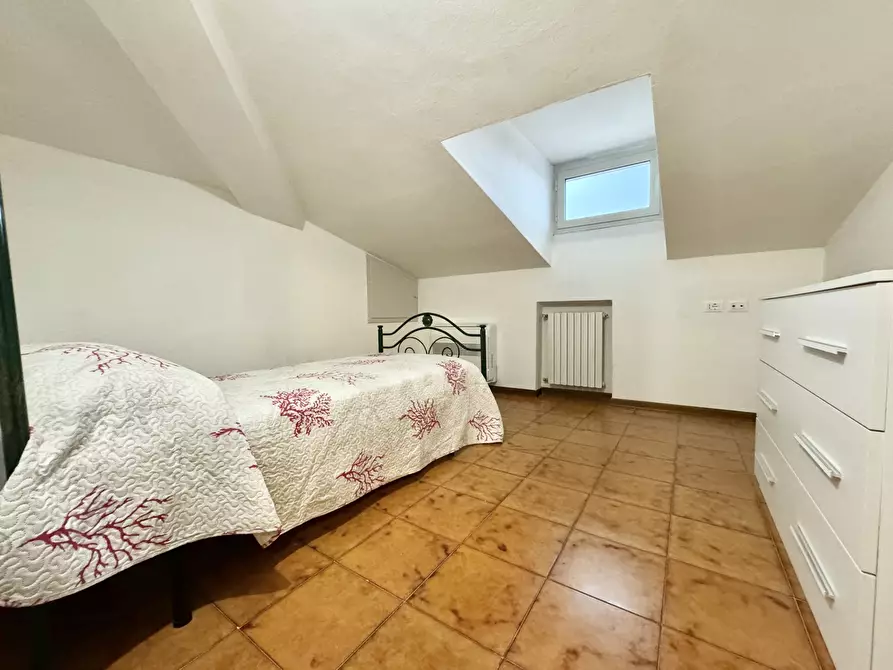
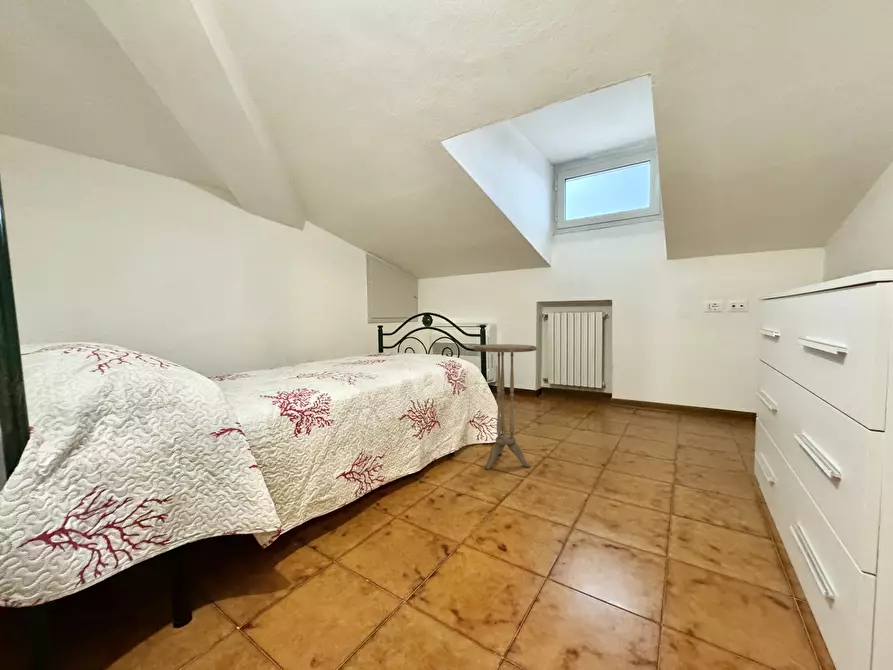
+ side table (503, 404)
